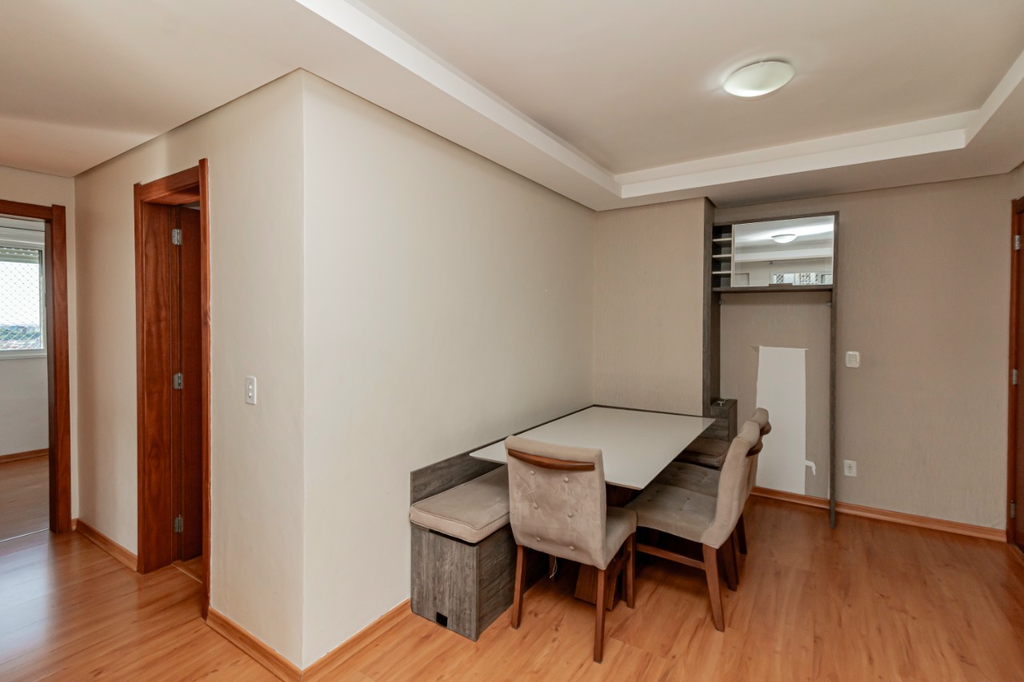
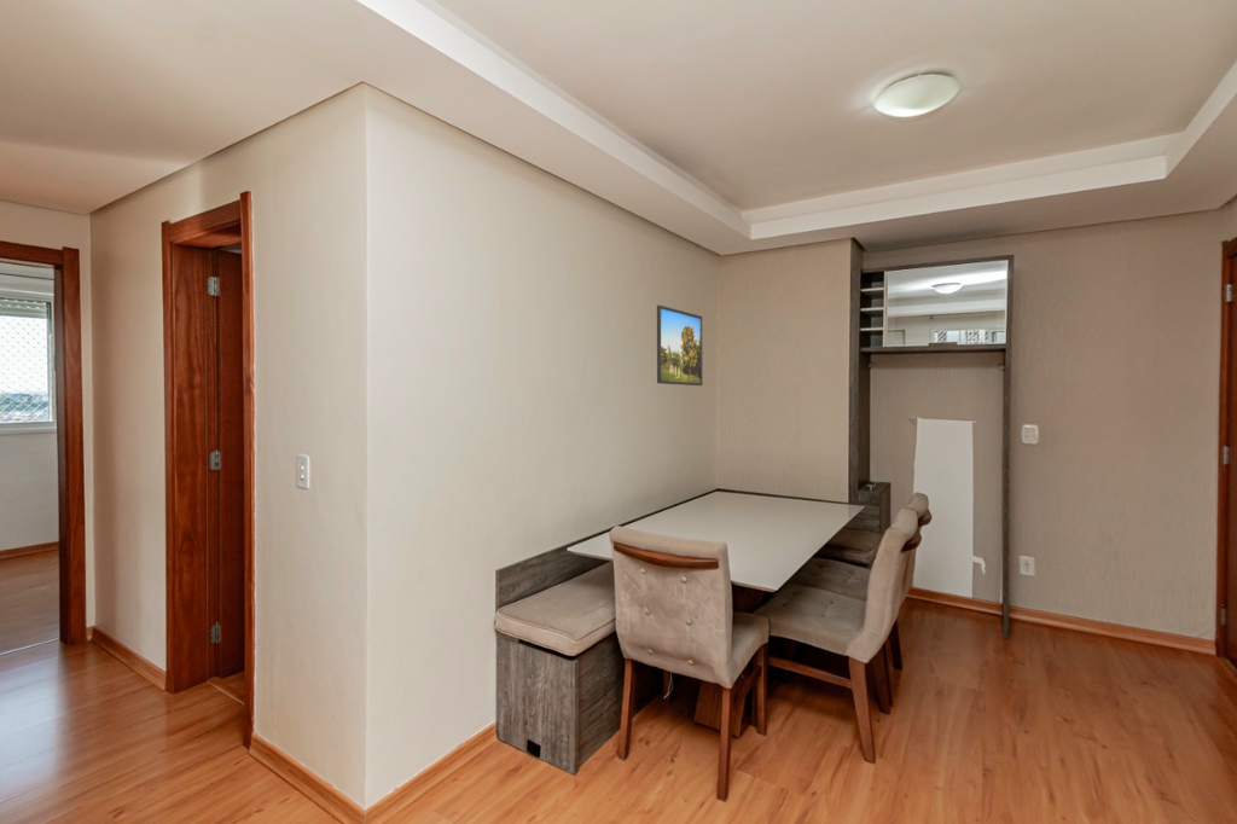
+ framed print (680, 347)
